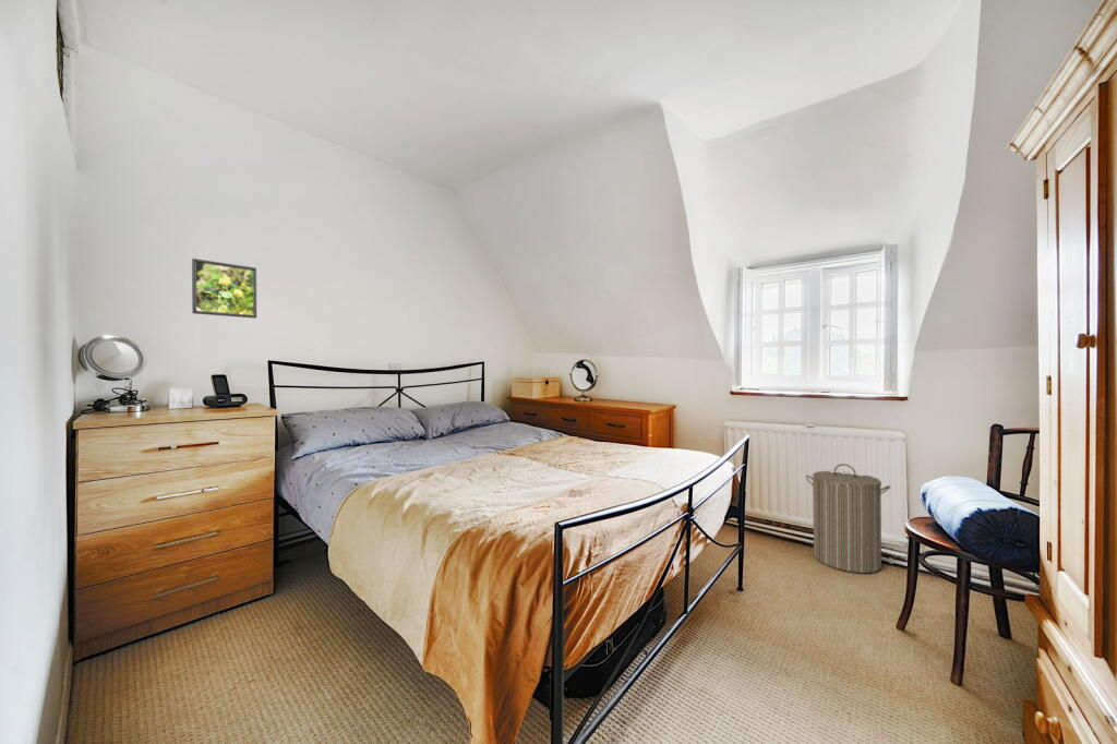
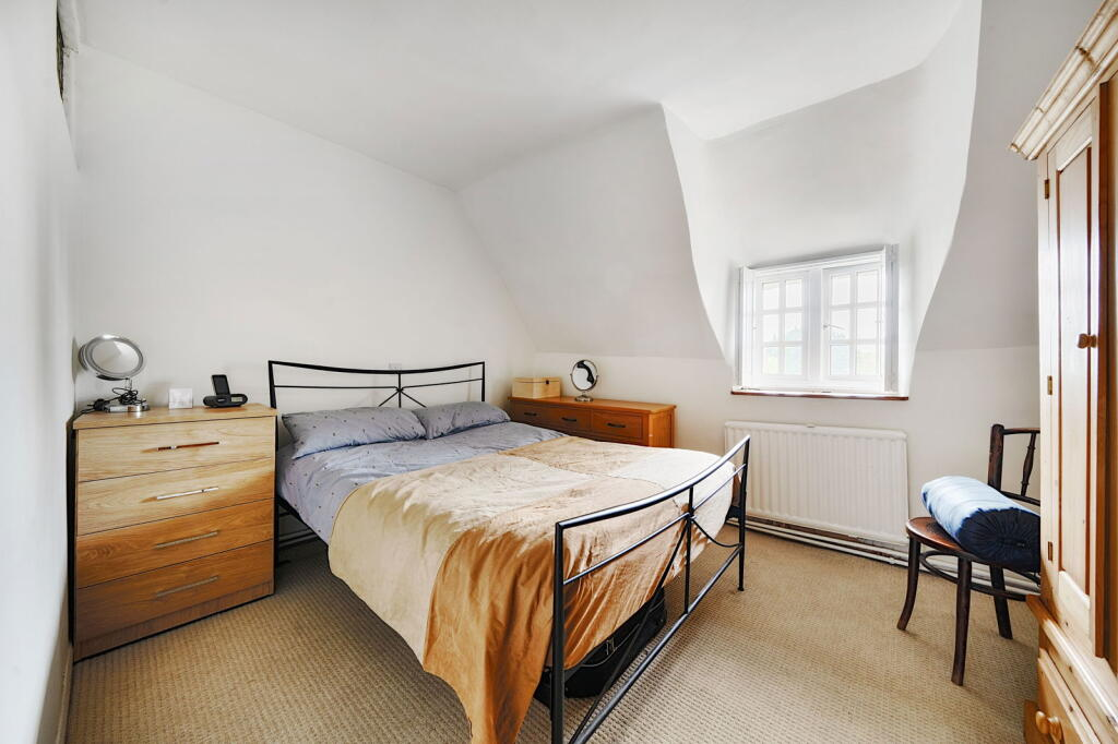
- laundry hamper (845, 512)
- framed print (226, 289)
